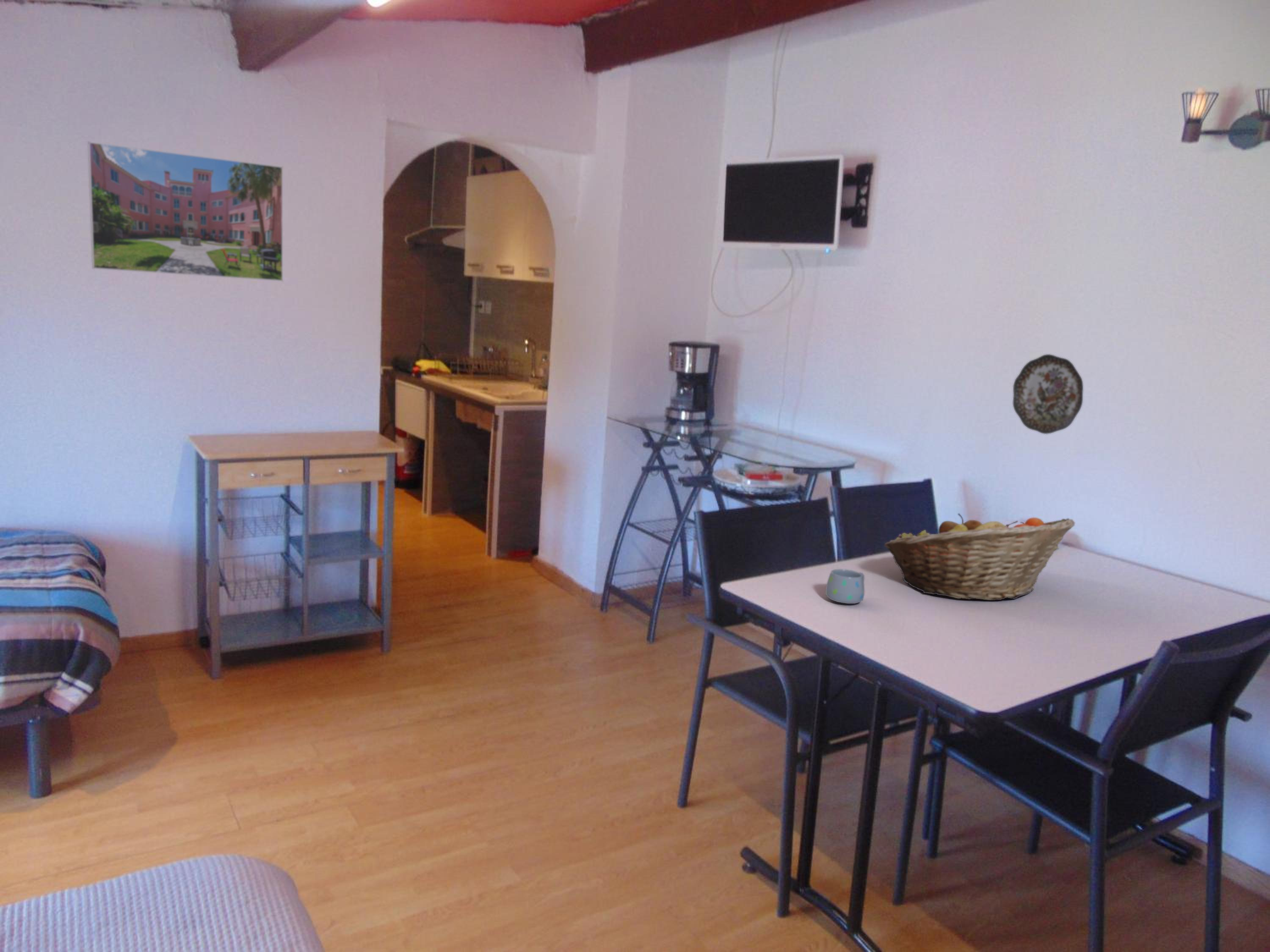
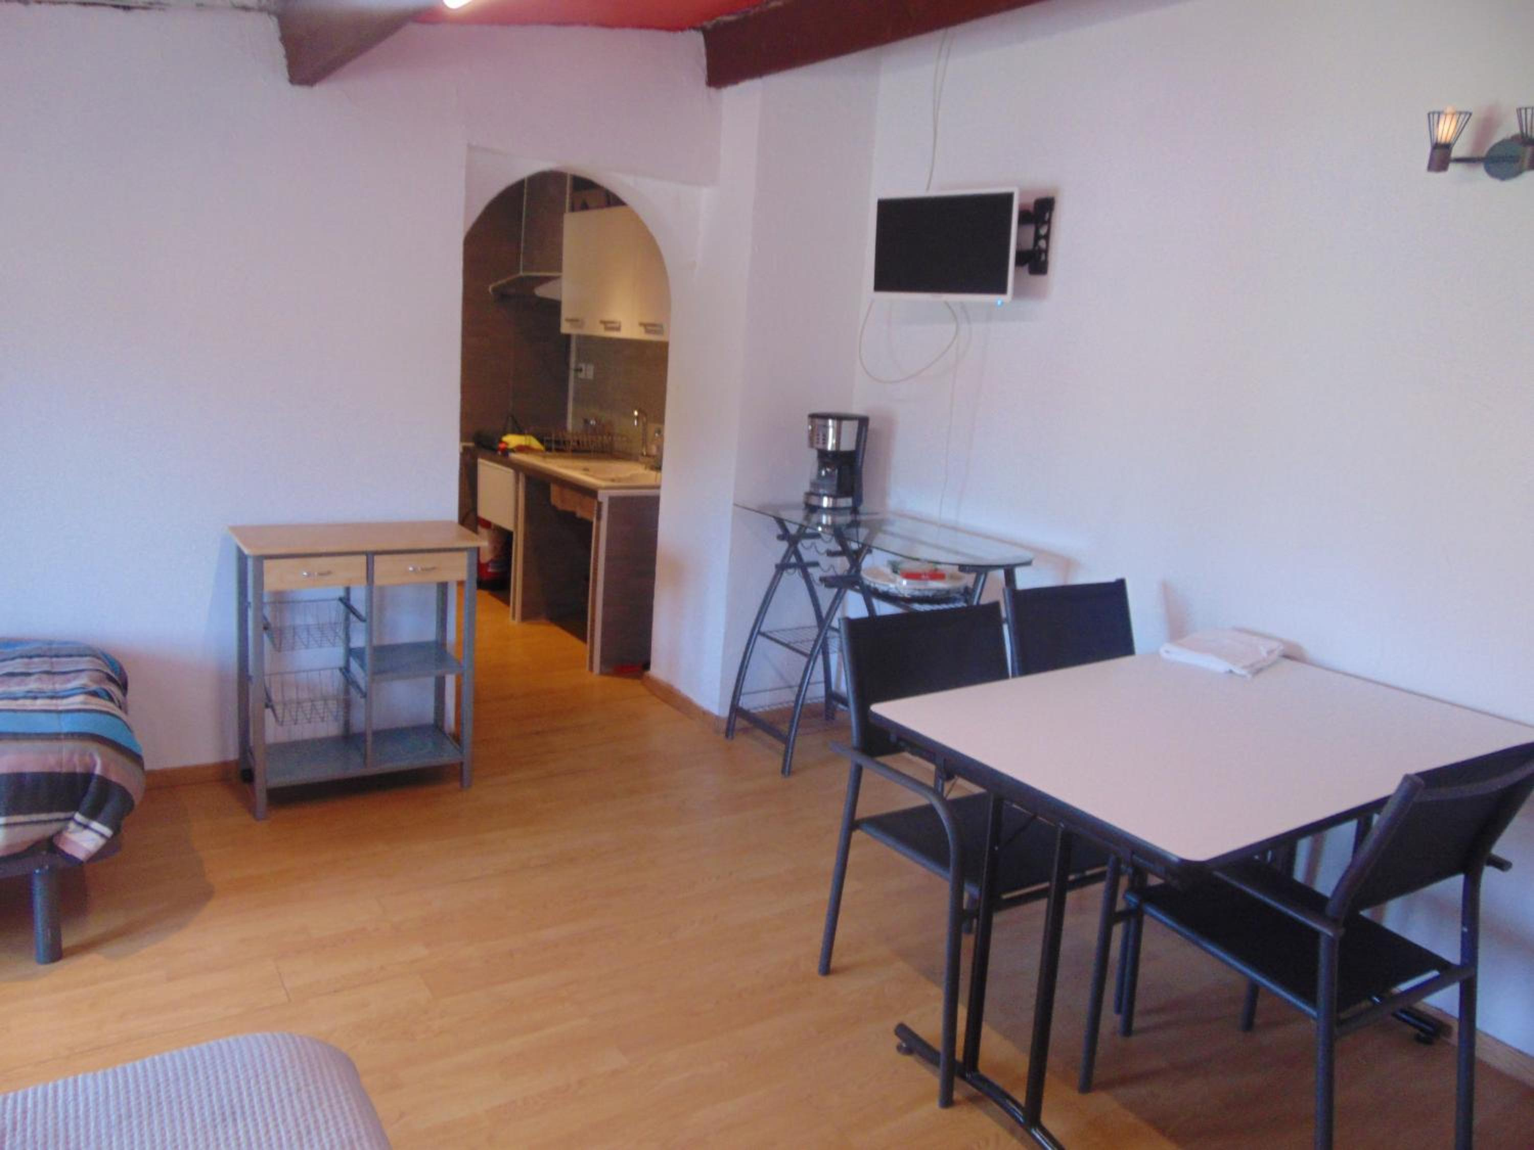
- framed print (191, 216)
- decorative plate (1049, 394)
- fruit basket (978, 548)
- mug (849, 586)
